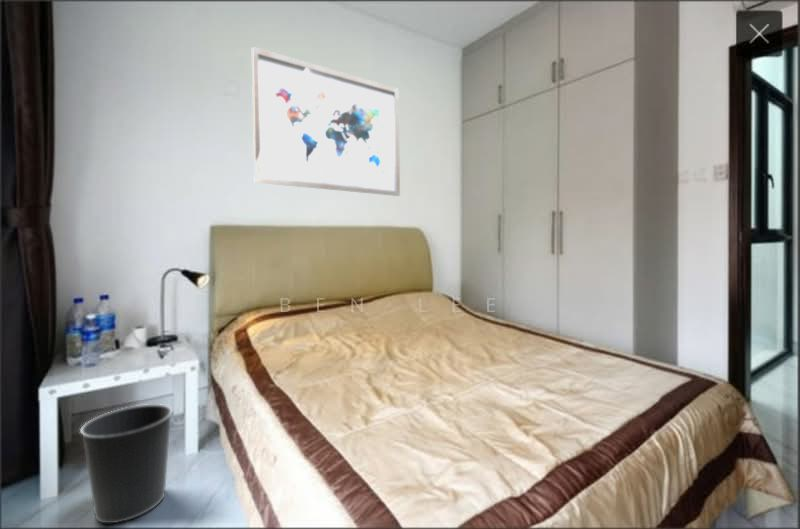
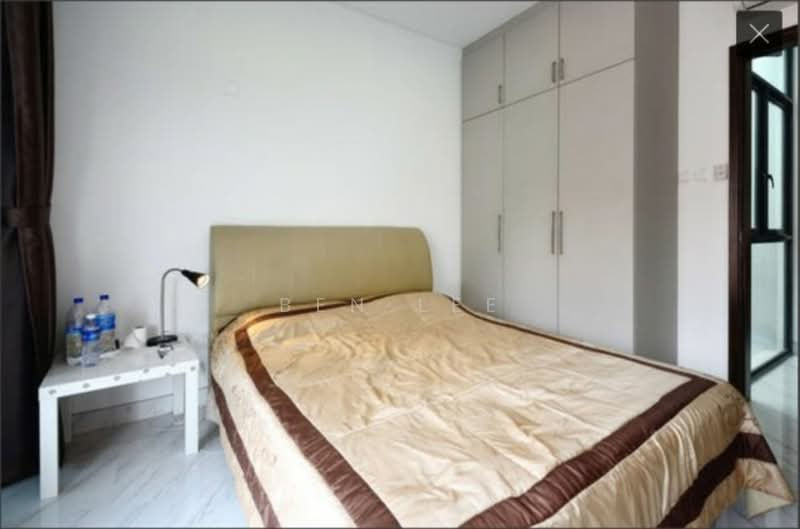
- wall art (334, 130)
- wastebasket (130, 461)
